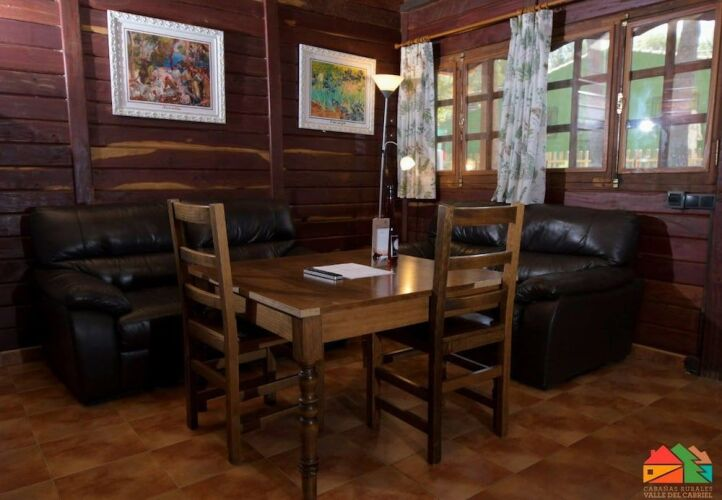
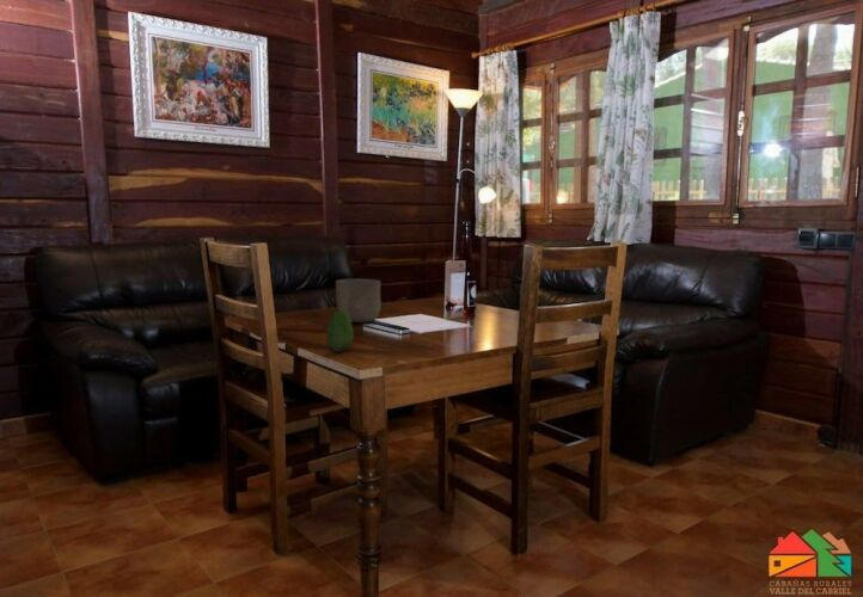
+ fruit (339, 331)
+ bowl (359, 301)
